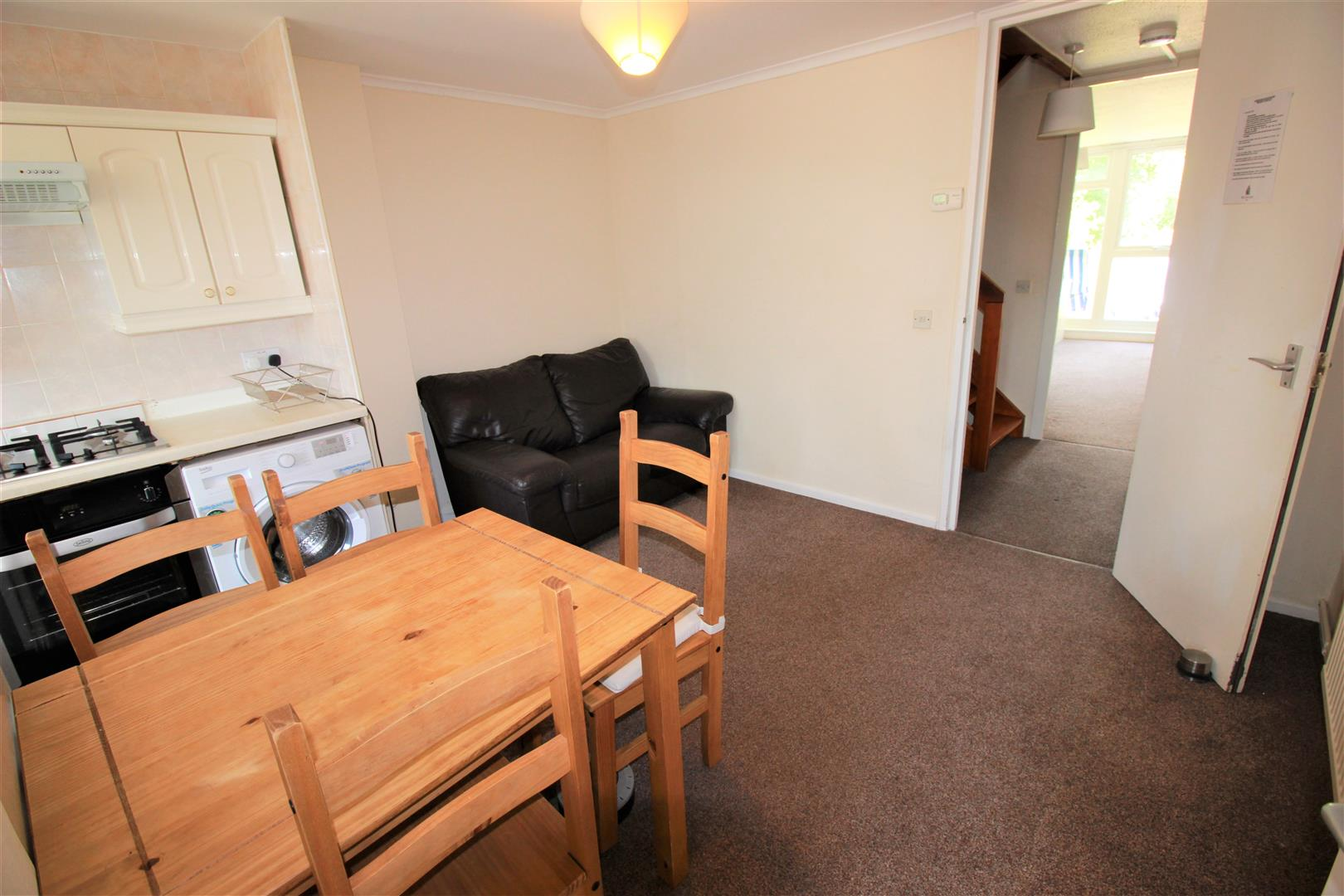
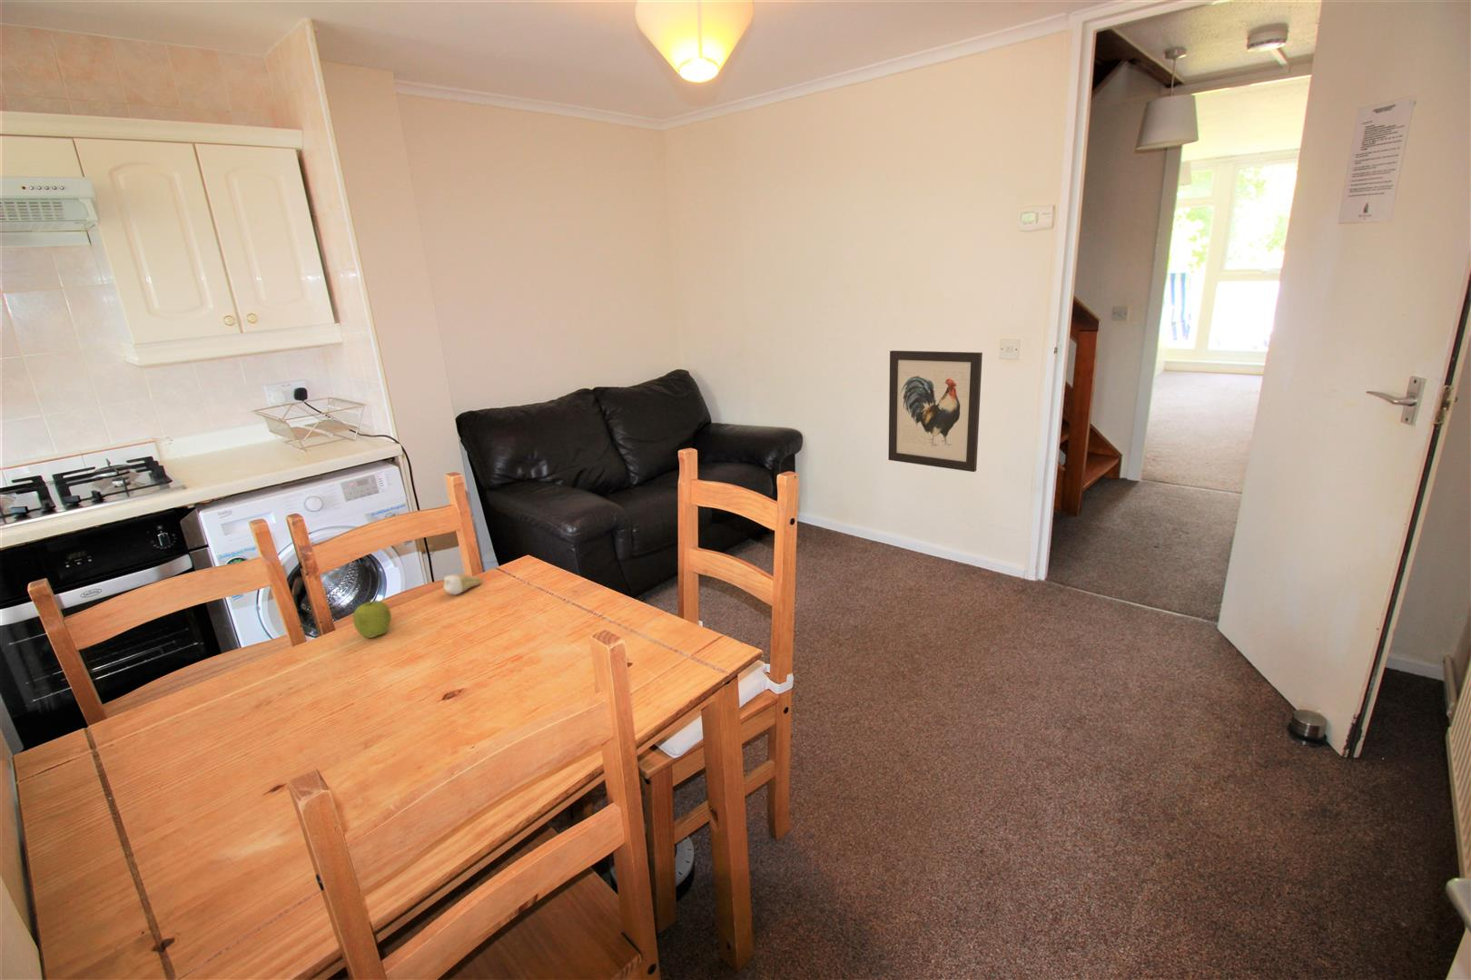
+ wall art (931, 409)
+ tooth (462, 580)
+ fruit (372, 617)
